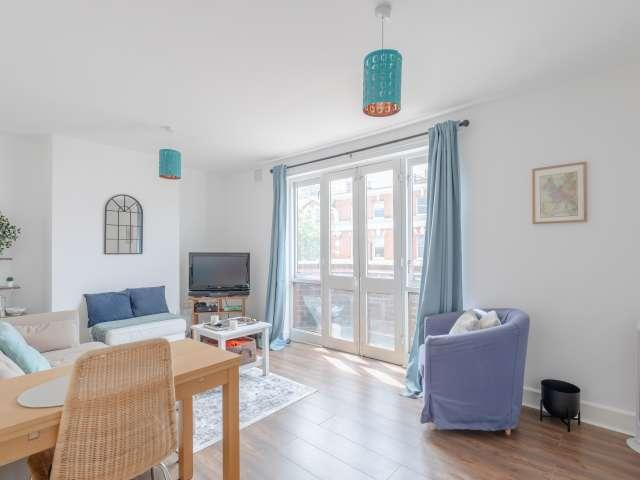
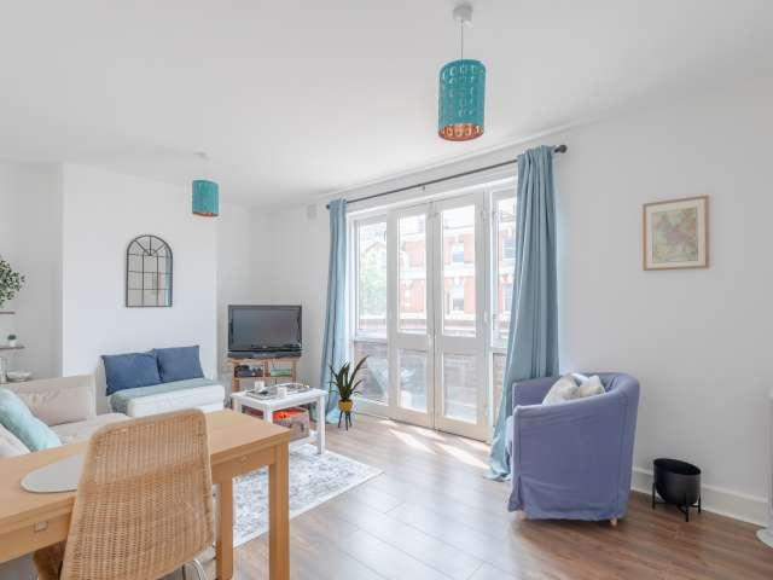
+ house plant (349, 393)
